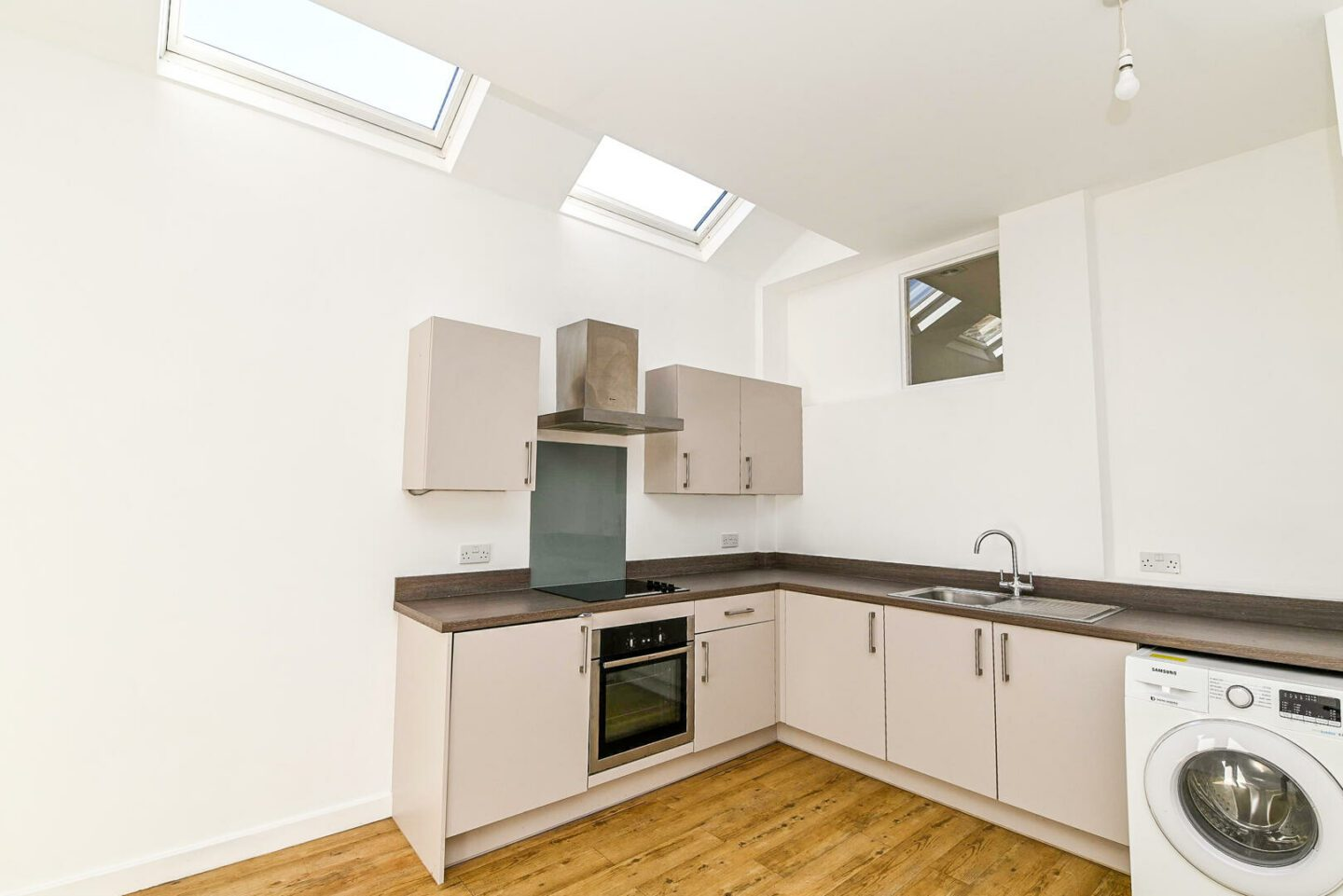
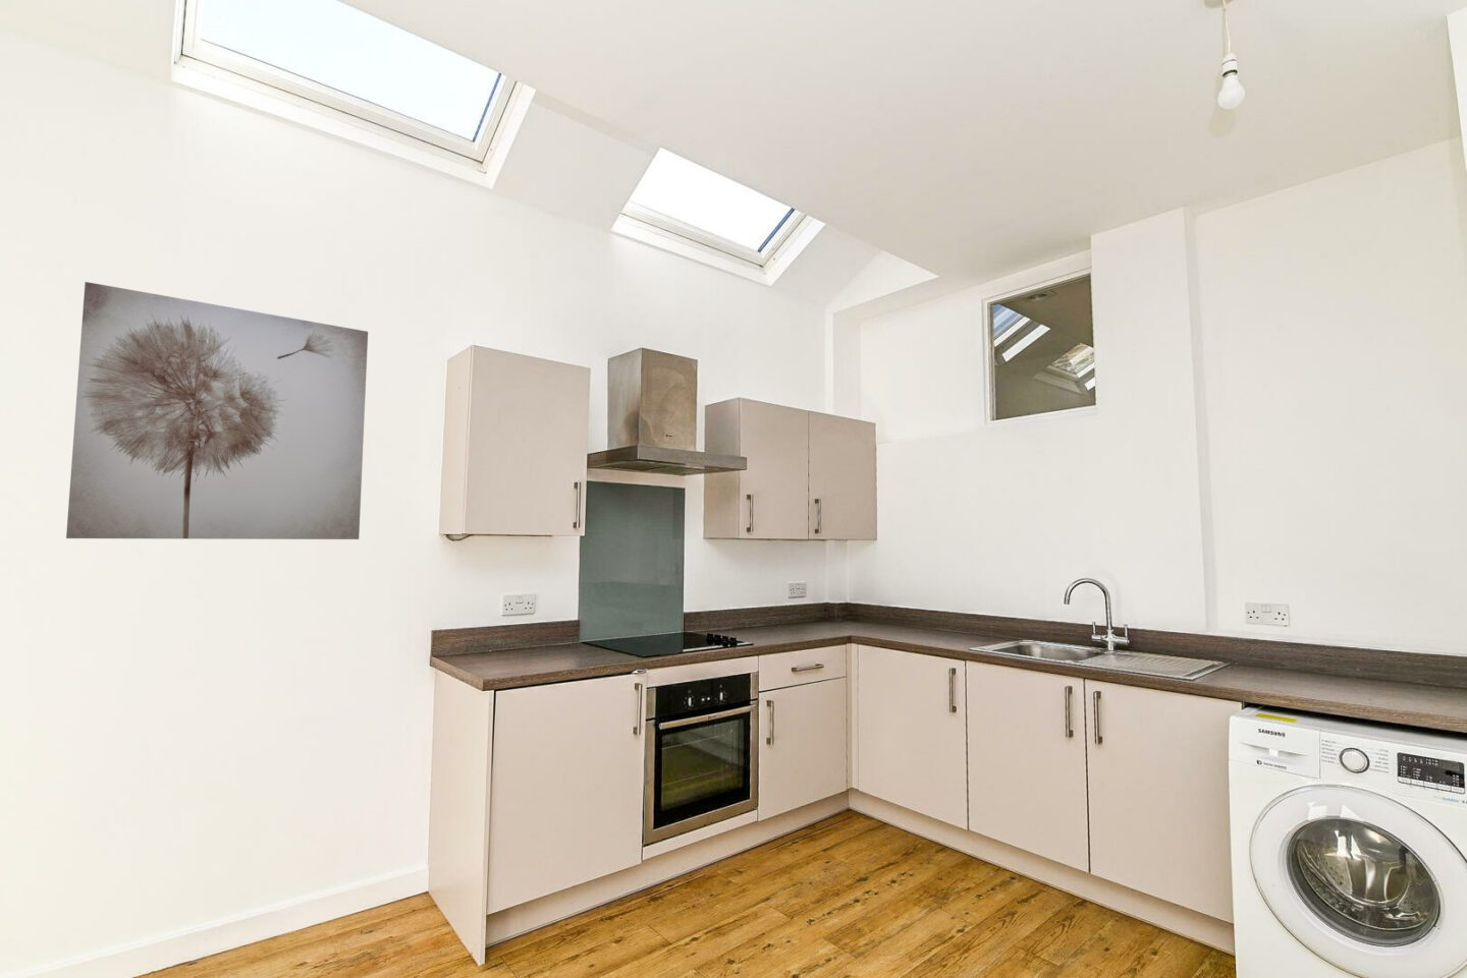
+ wall art (235, 422)
